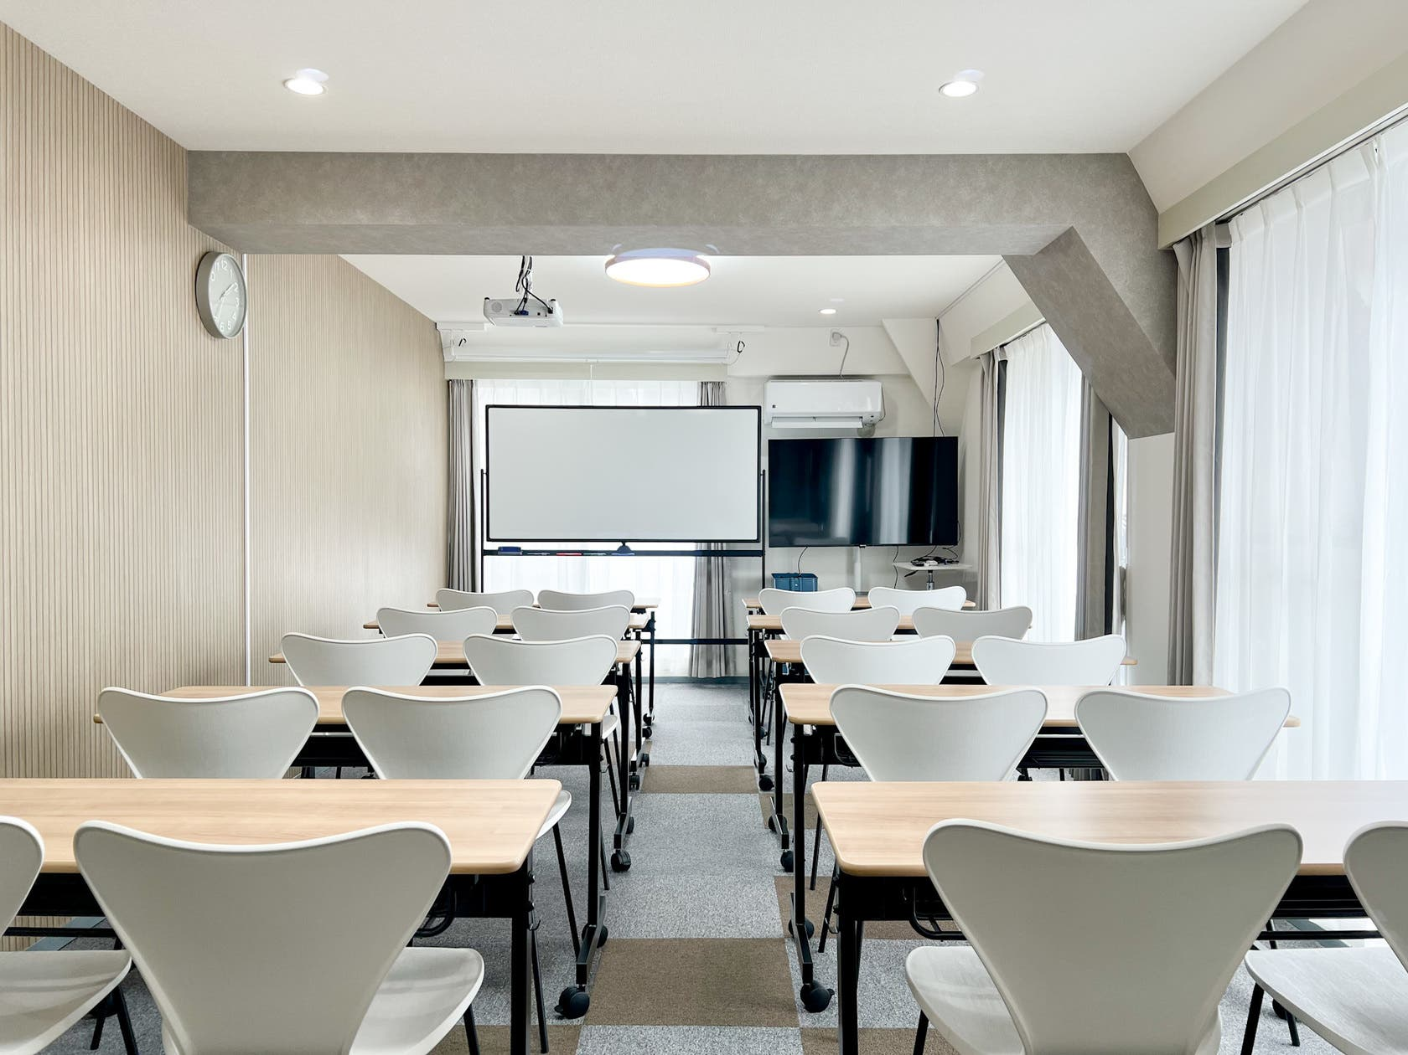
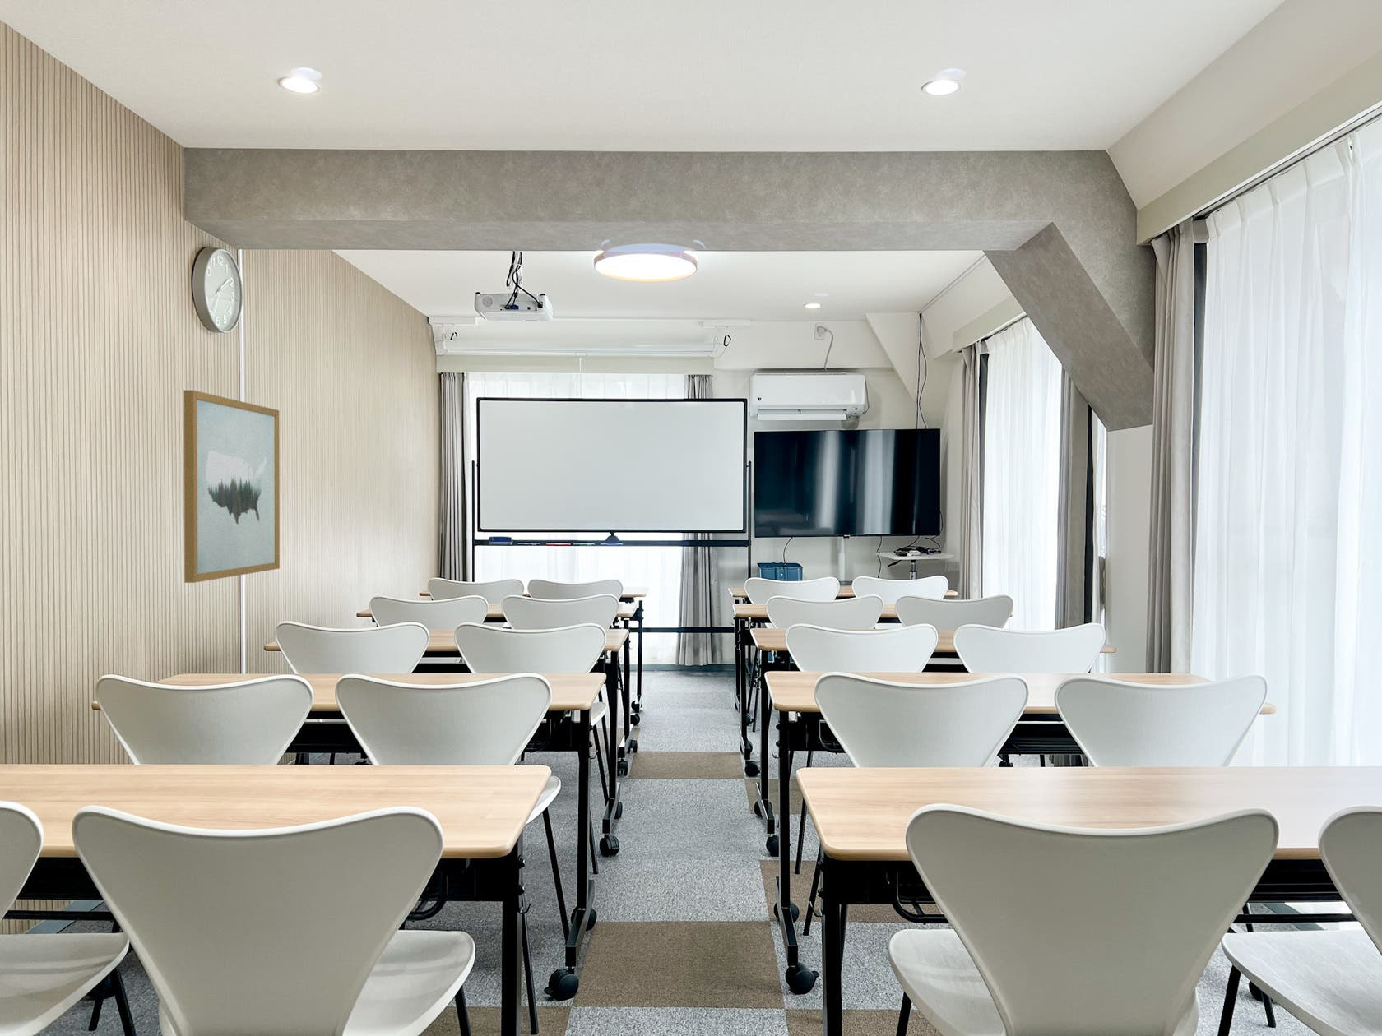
+ wall art (236, 488)
